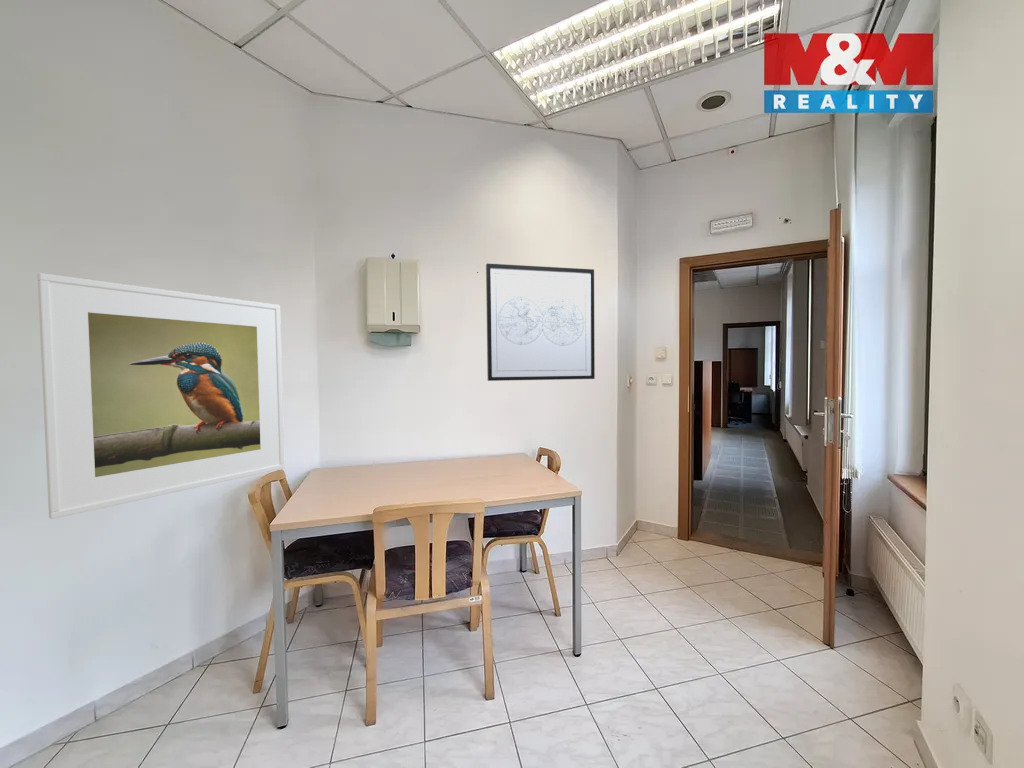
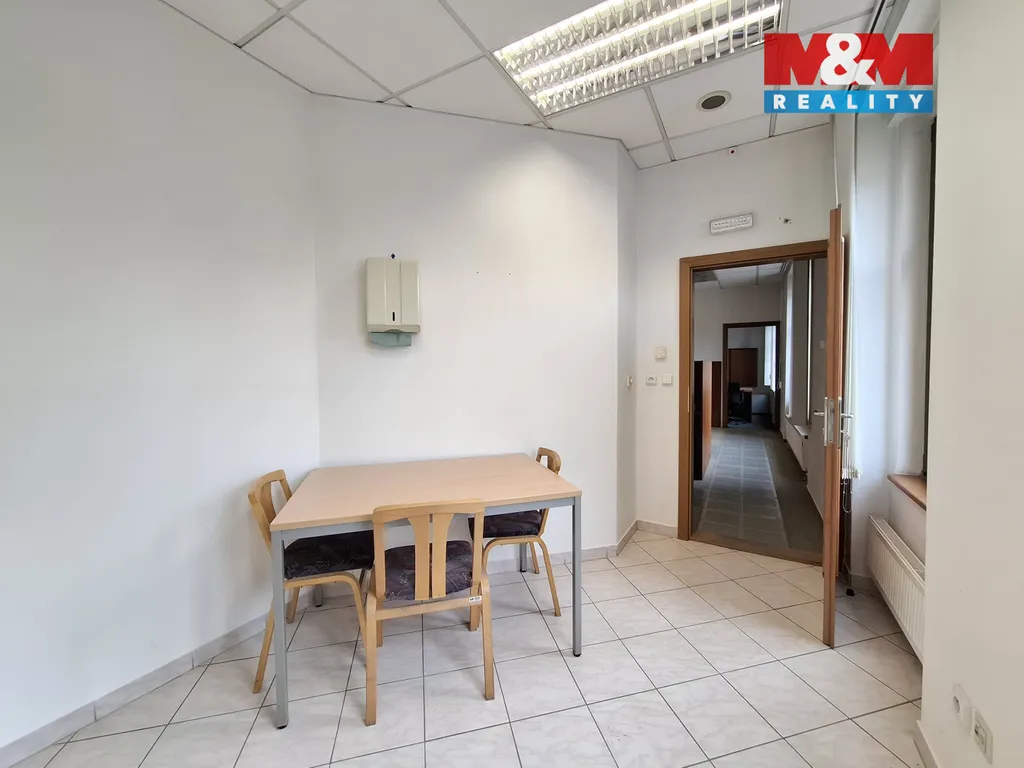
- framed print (186, 391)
- wall art (542, 323)
